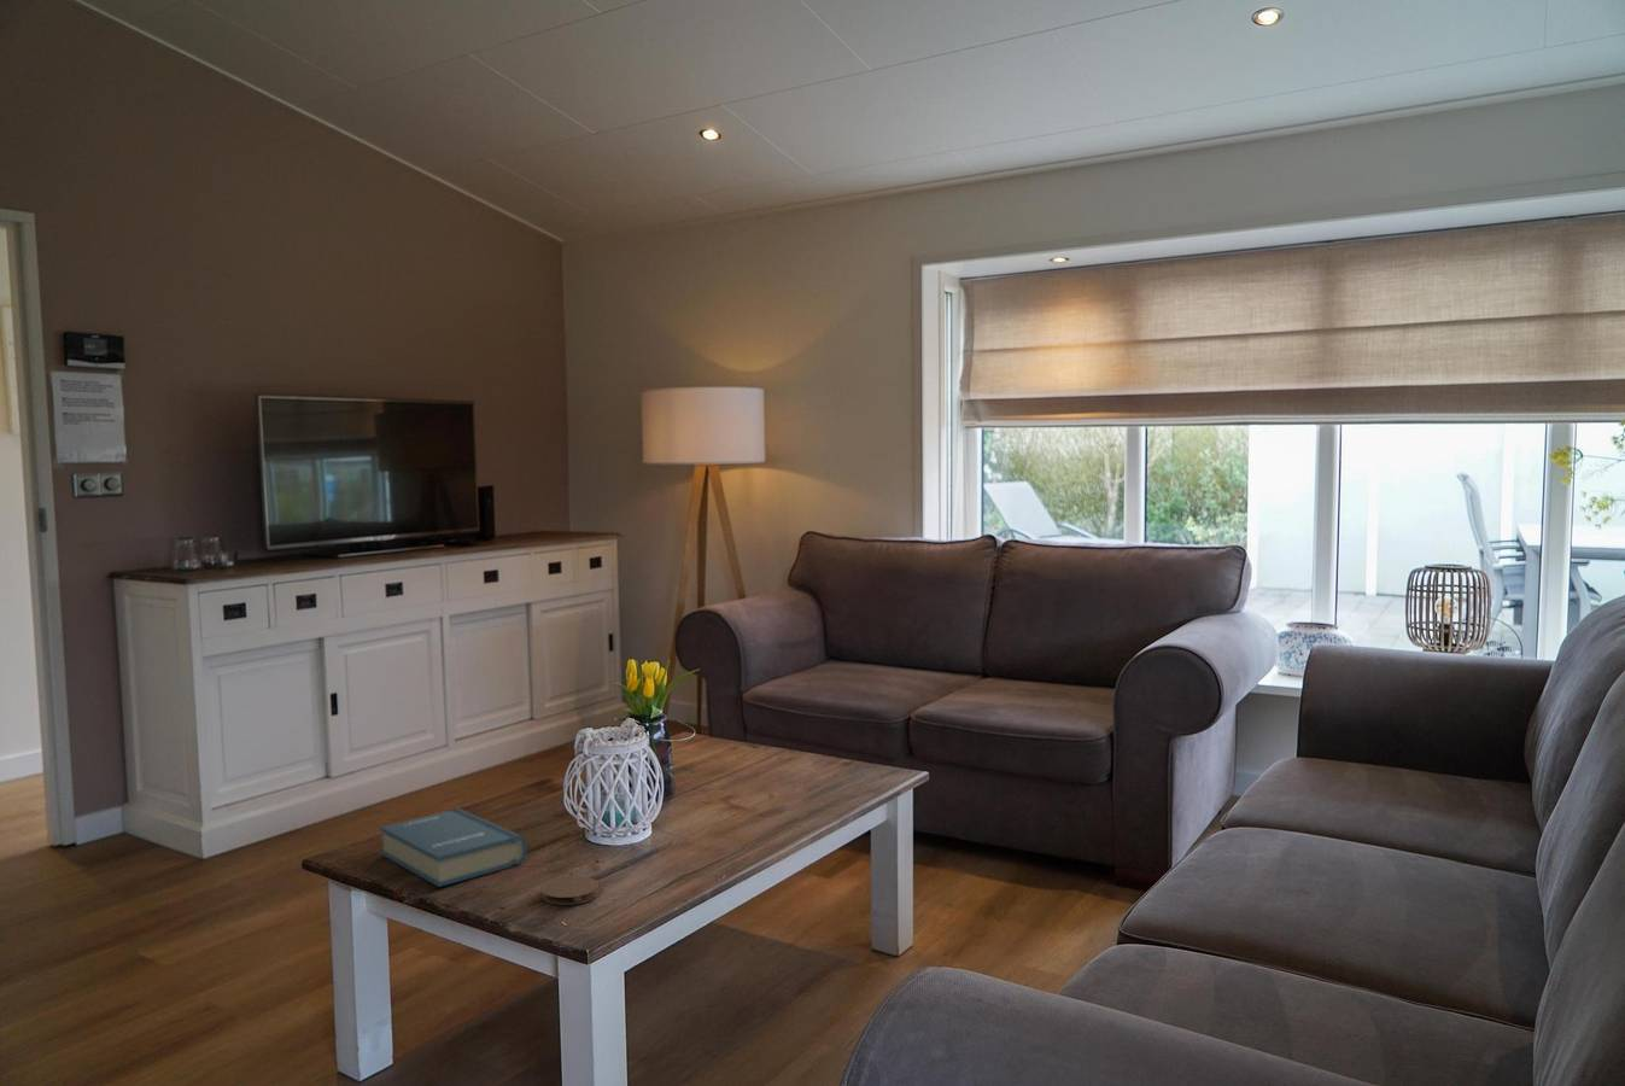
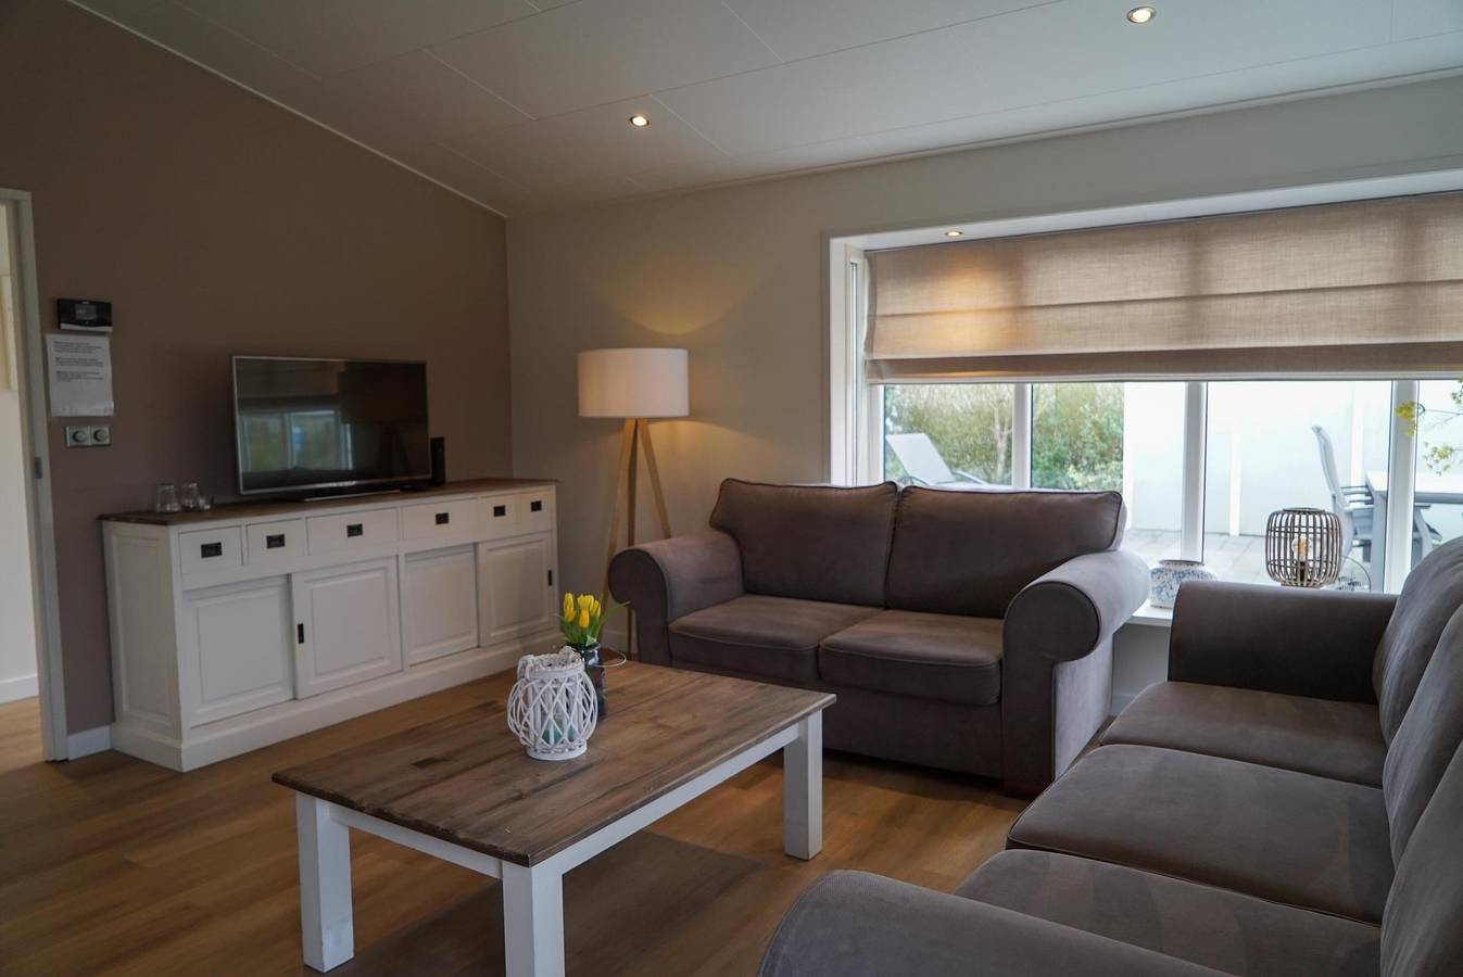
- hardback book (452, 844)
- coaster (571, 891)
